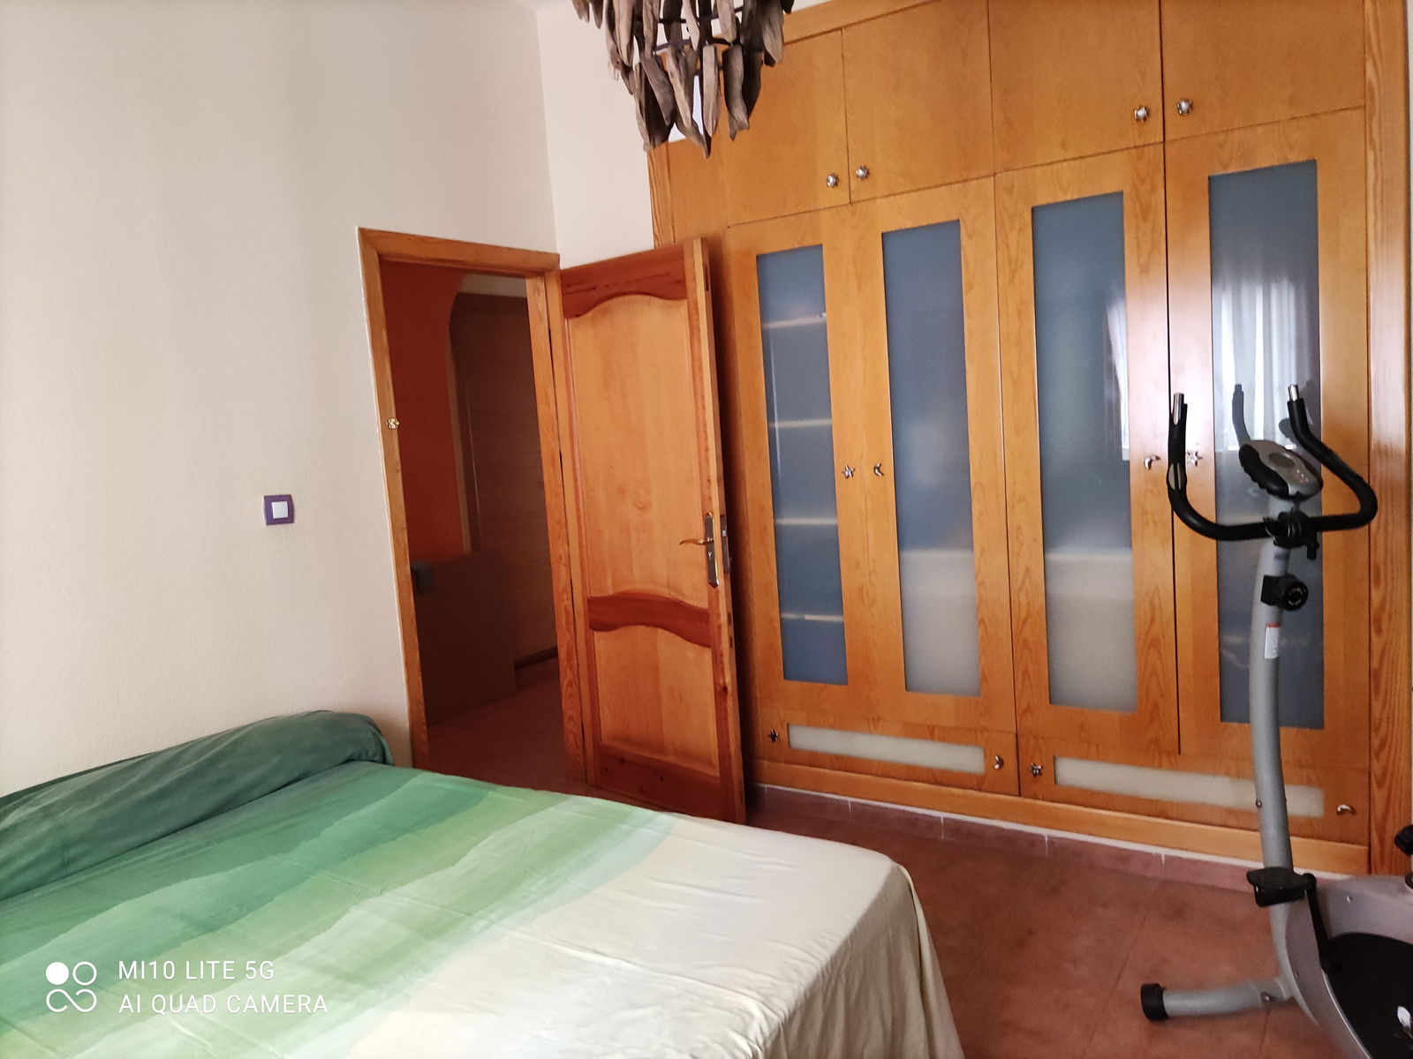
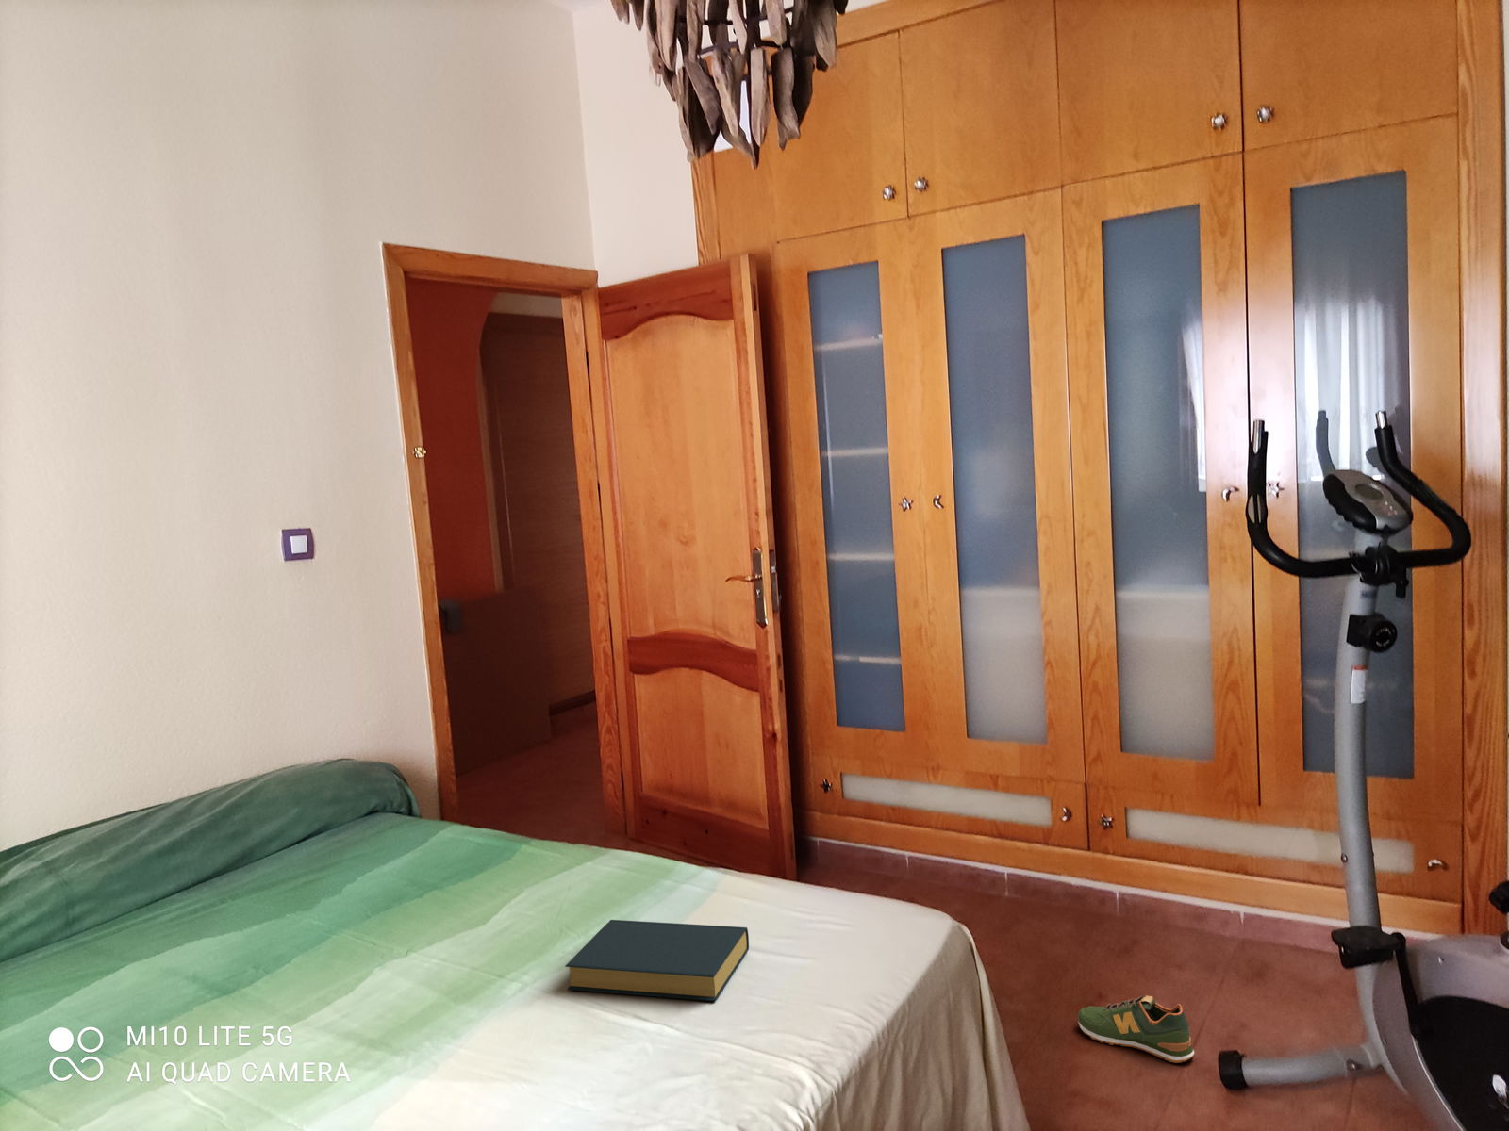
+ shoe (1134, 1019)
+ hardback book (659, 956)
